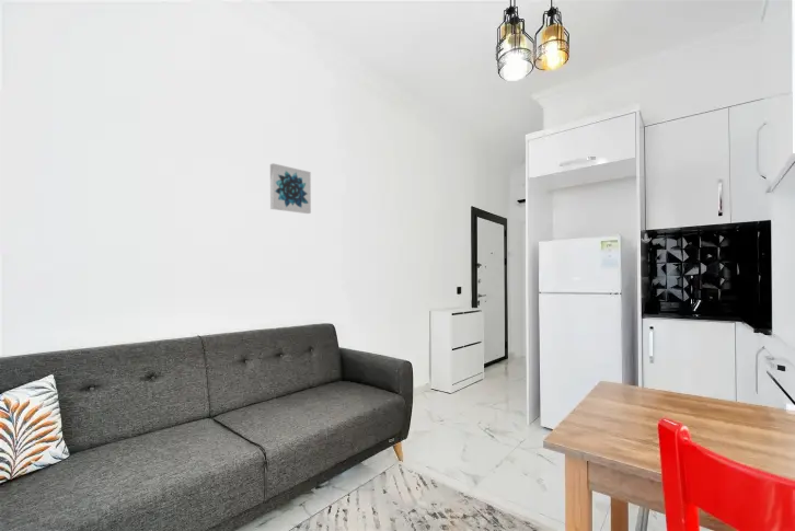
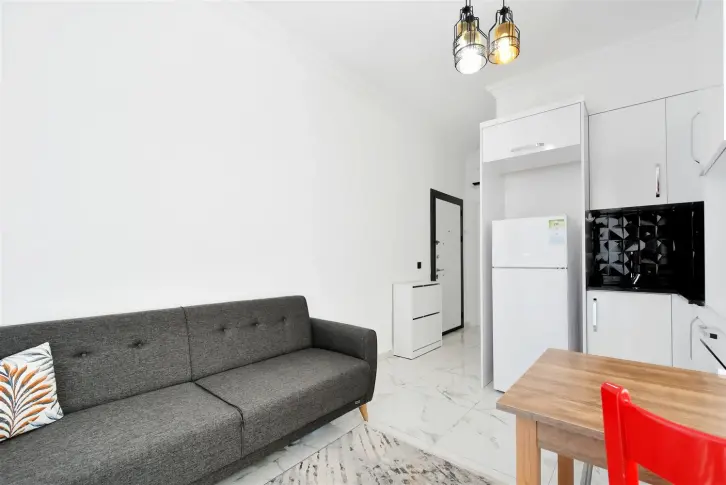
- wall art (290, 189)
